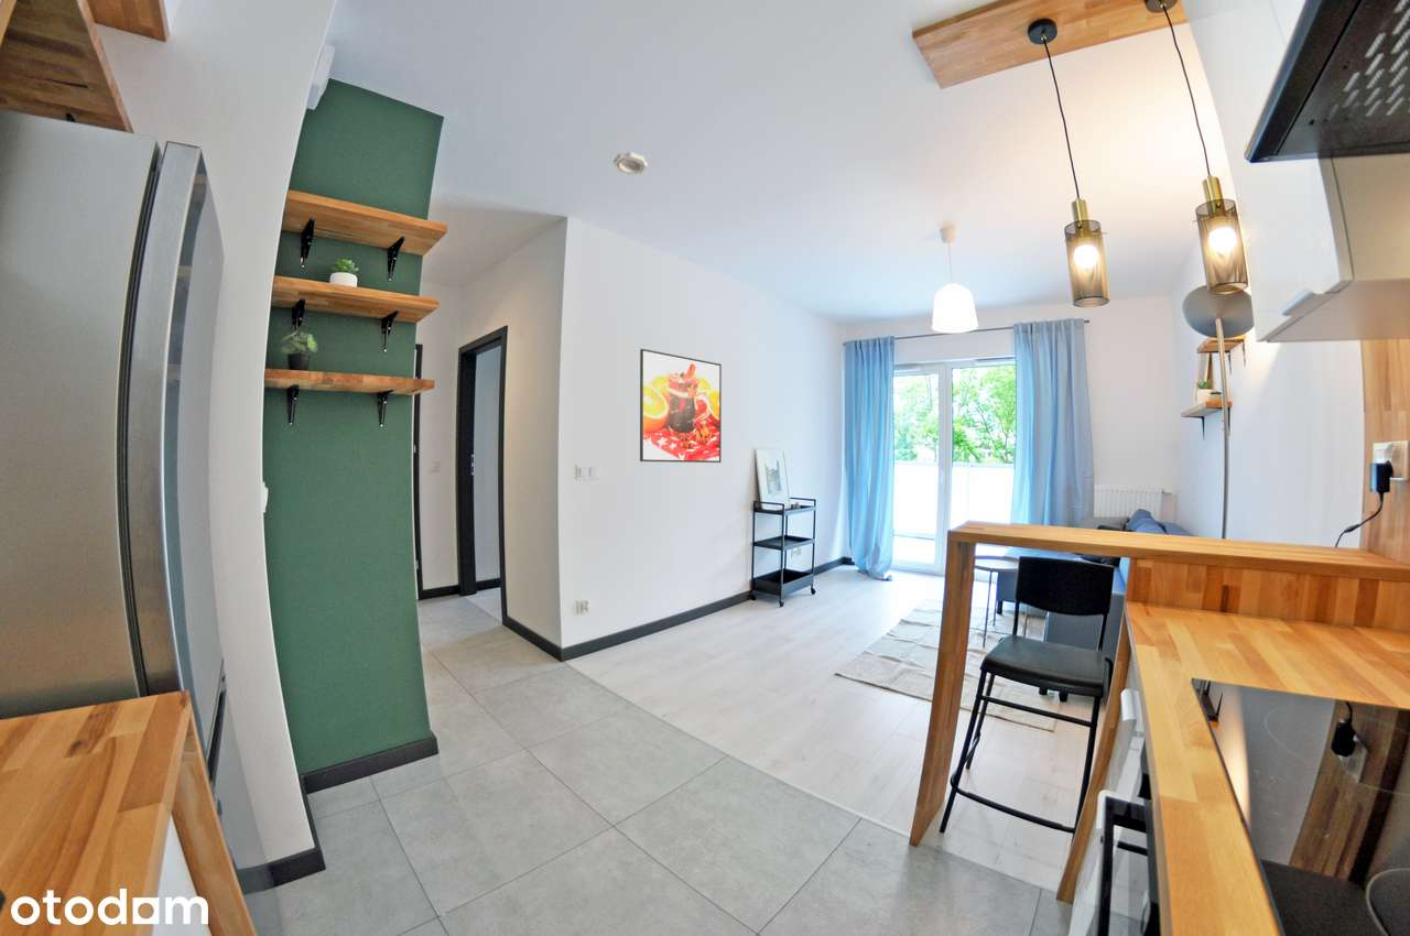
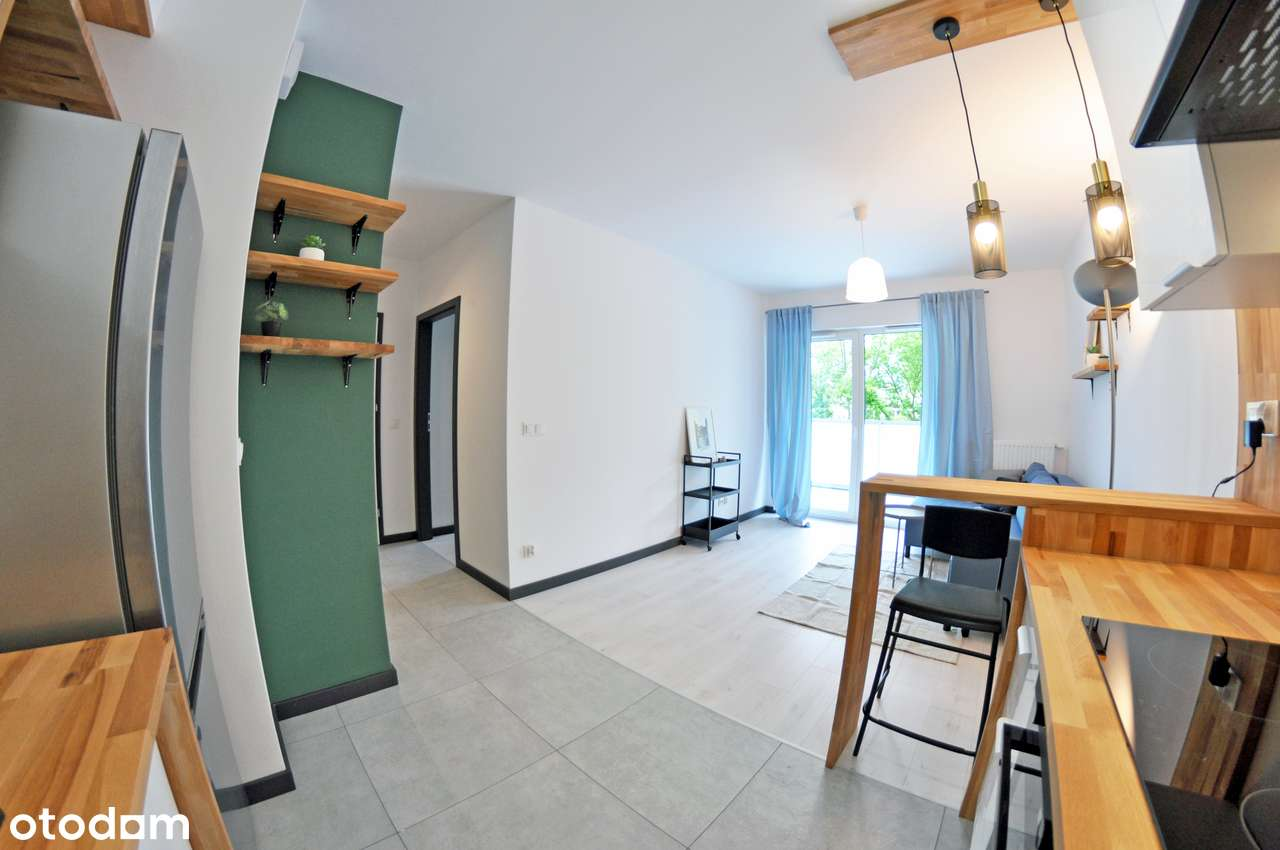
- smoke detector (630, 161)
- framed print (683, 409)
